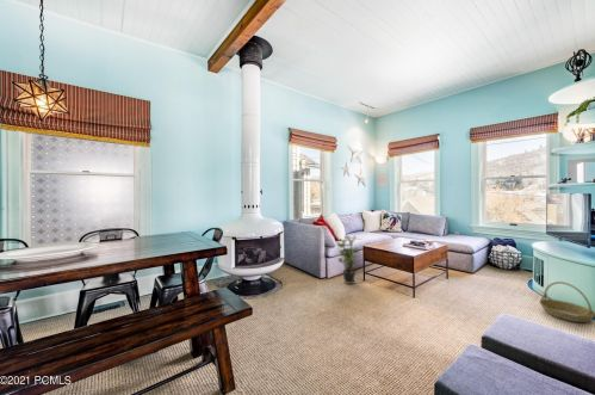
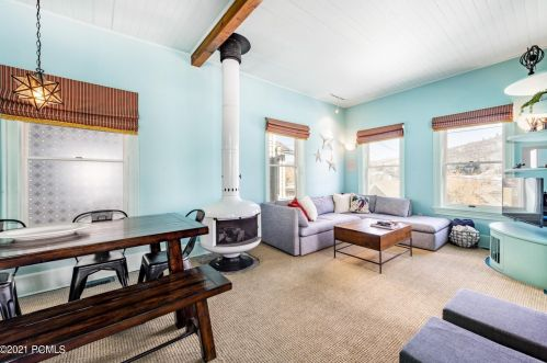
- basket (565, 302)
- potted plant (347, 258)
